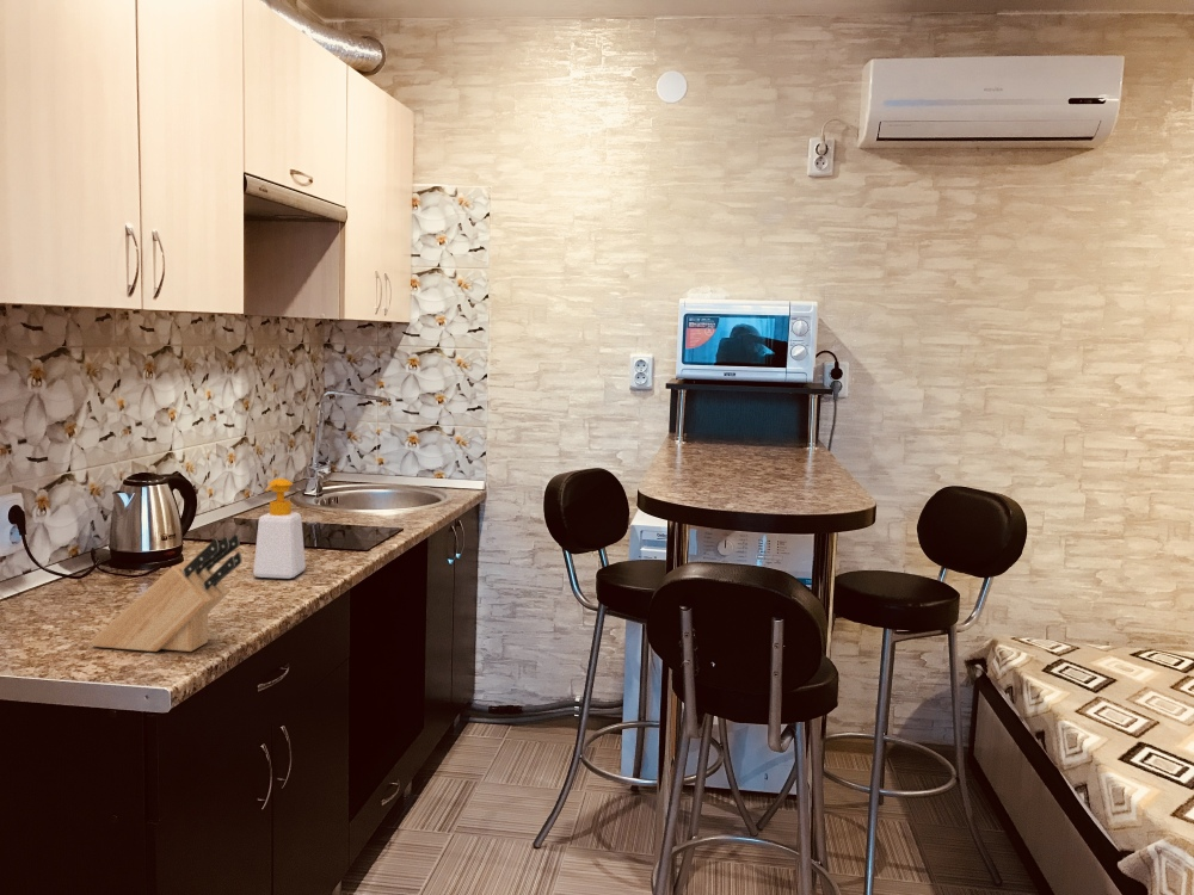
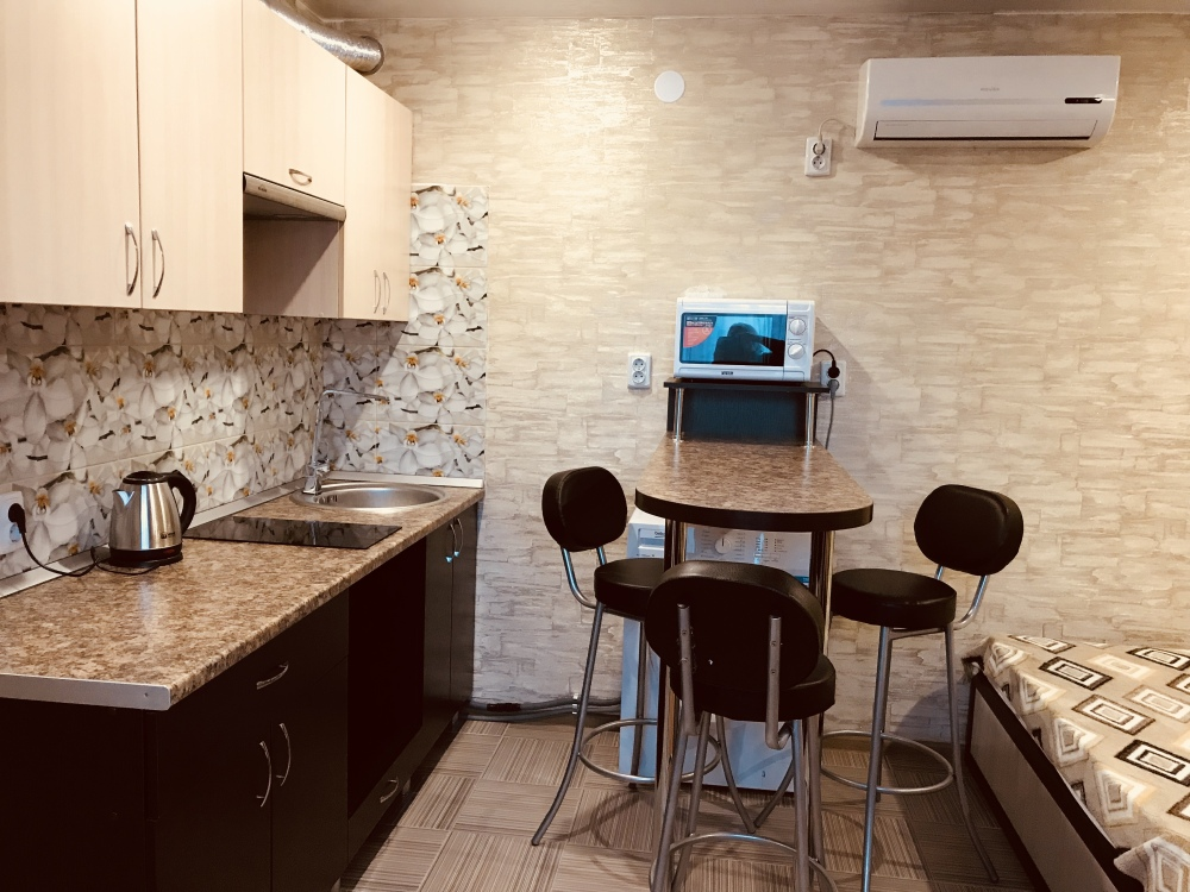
- soap bottle (276, 527)
- knife block (171, 588)
